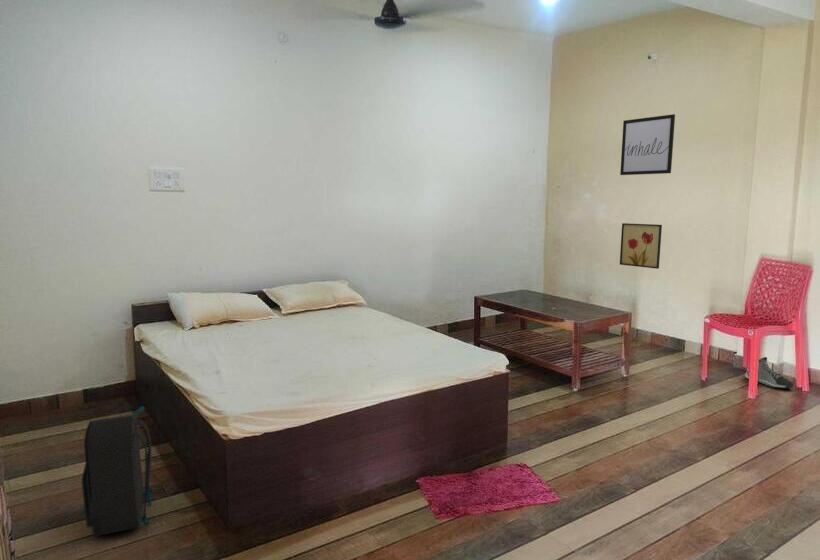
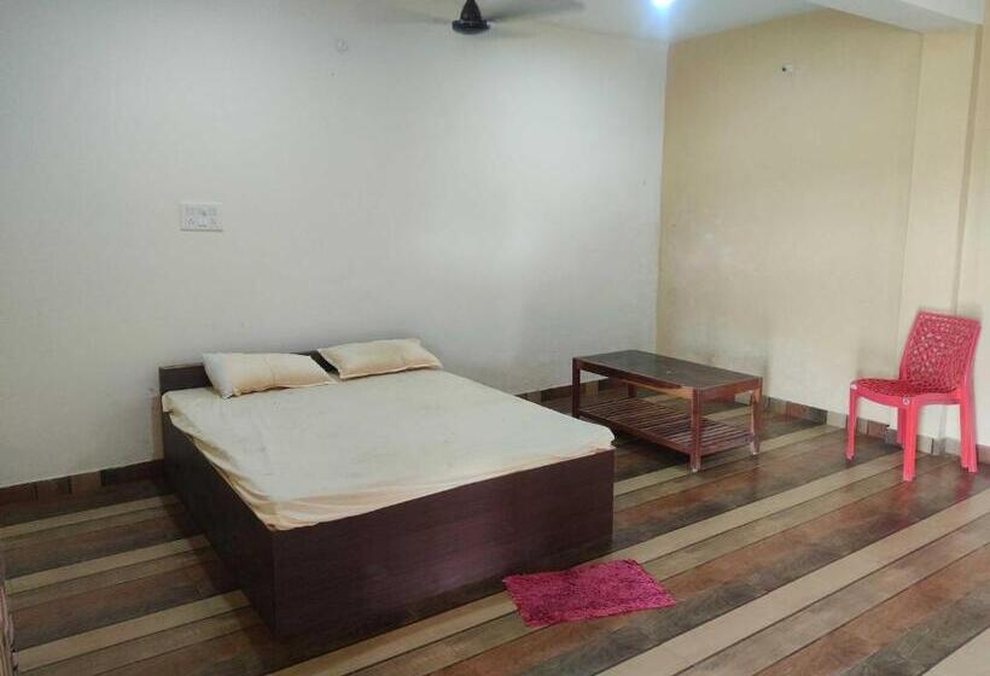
- backpack (118, 465)
- wall art (646, 146)
- wall art (640, 245)
- sneaker (768, 371)
